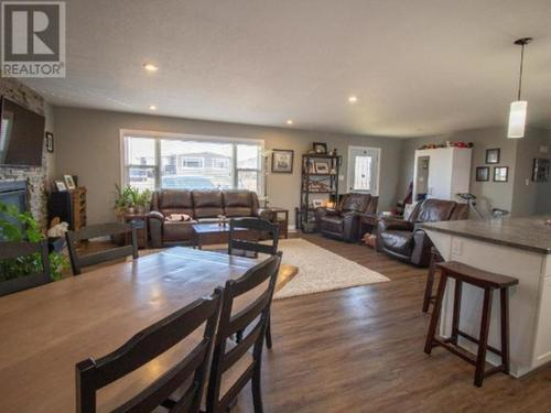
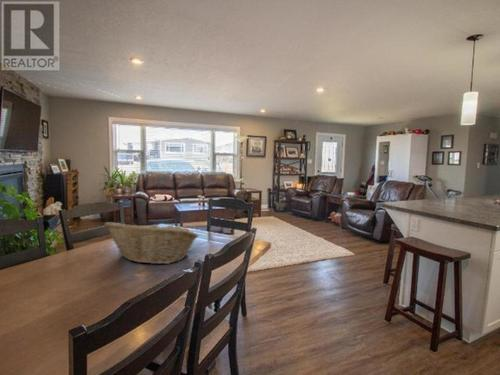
+ fruit basket (152, 237)
